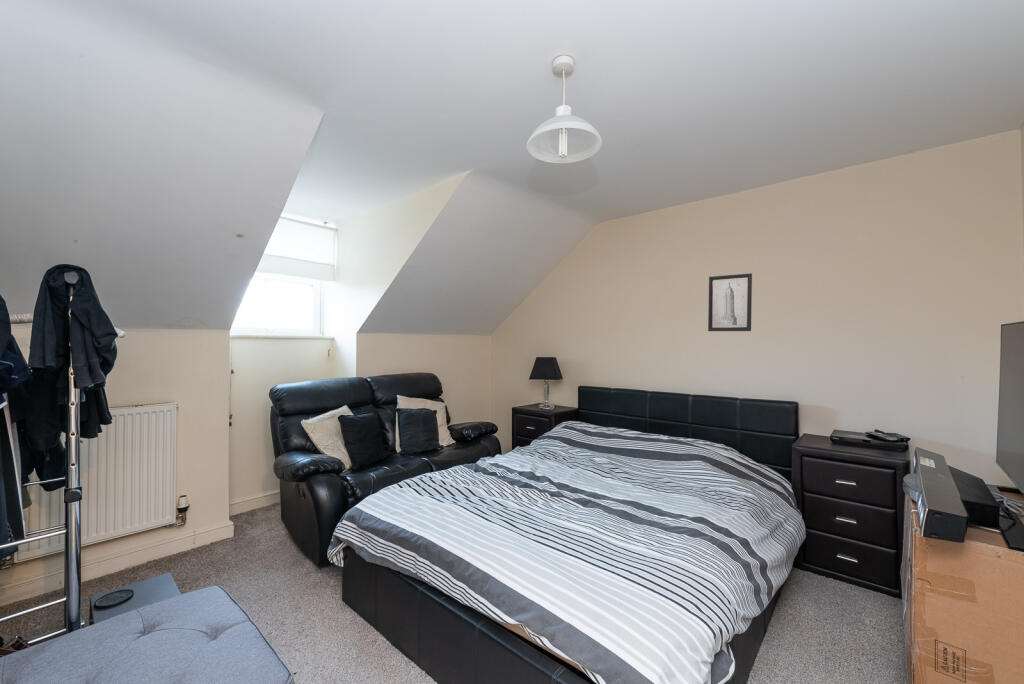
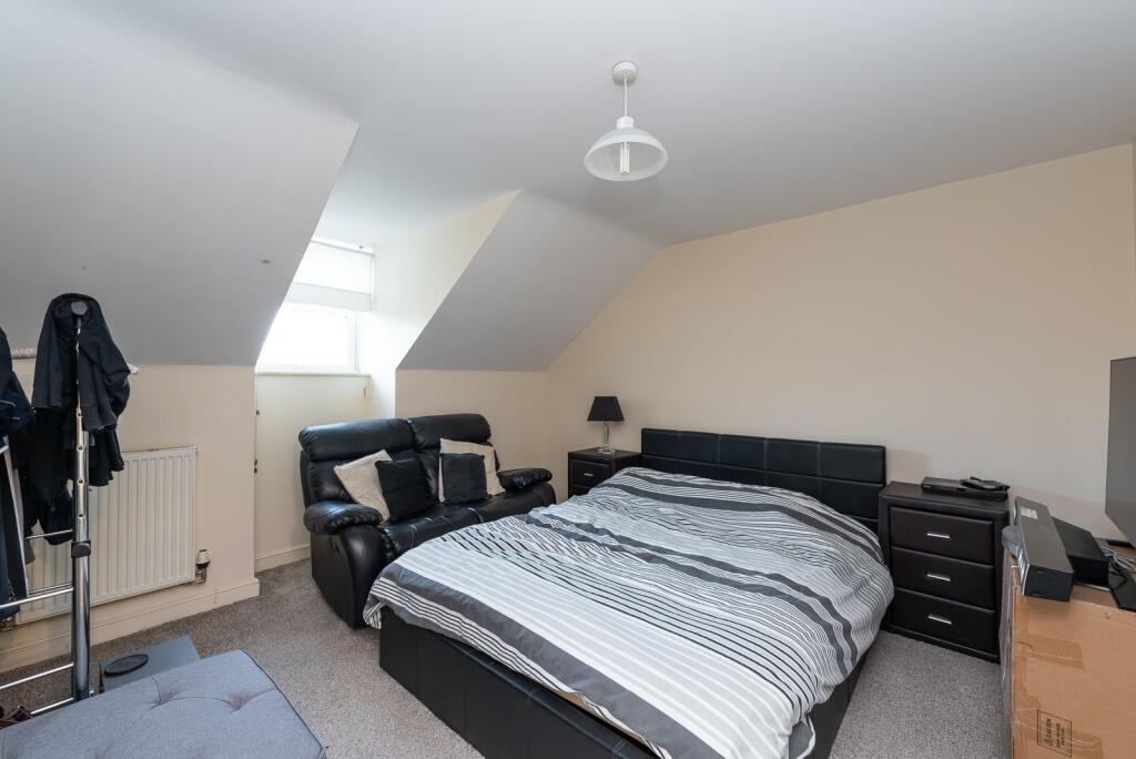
- wall art (729, 303)
